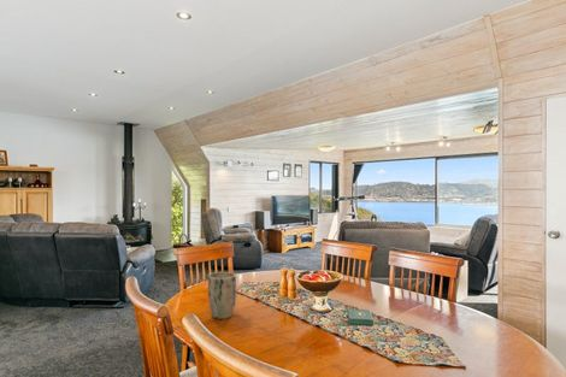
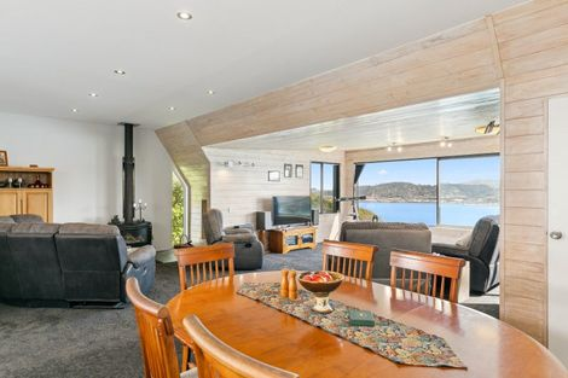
- plant pot (222, 295)
